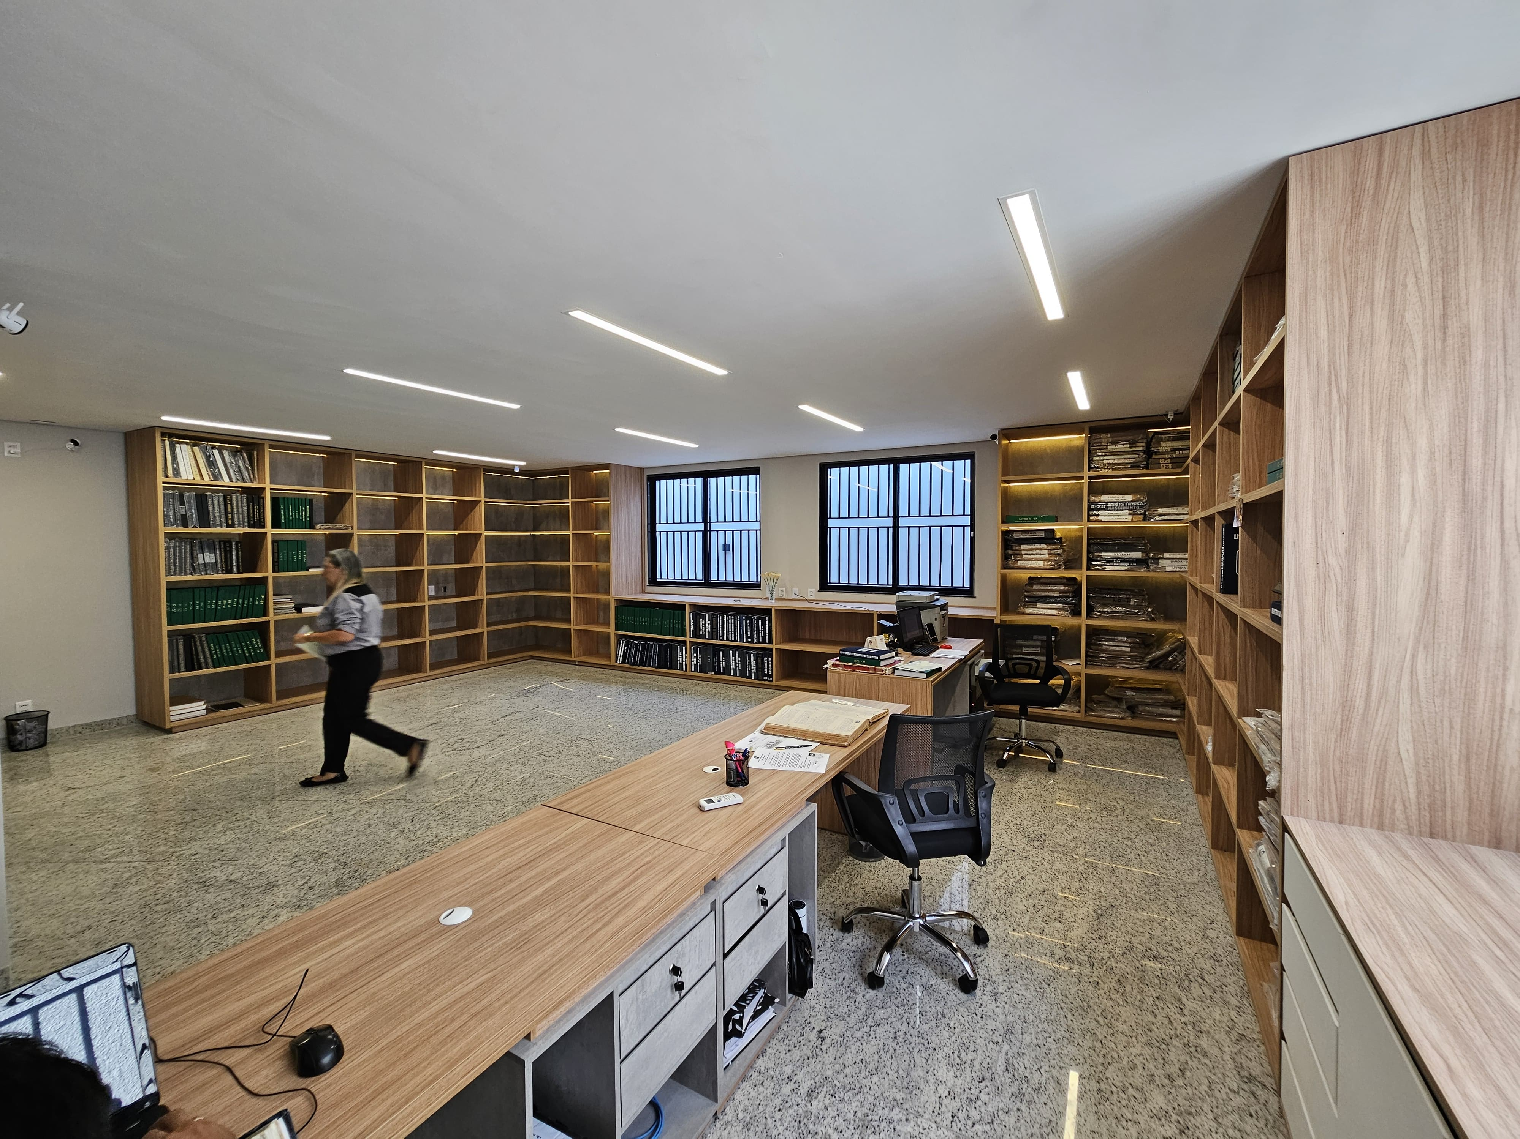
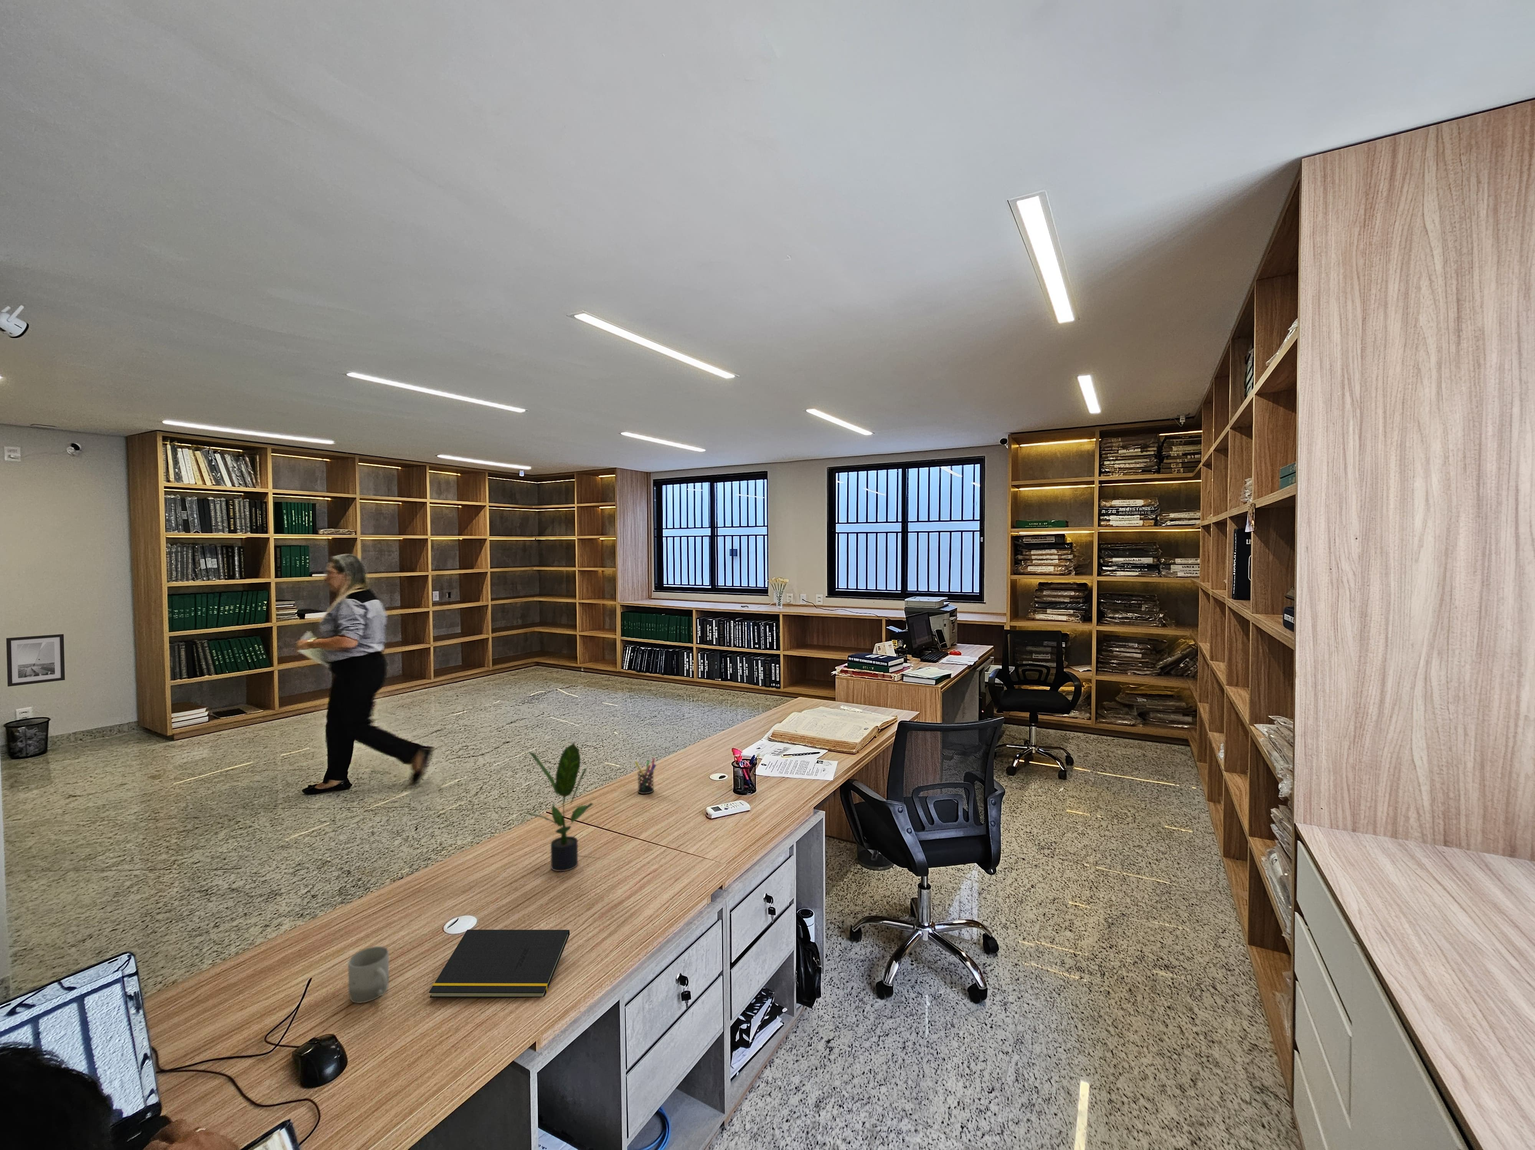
+ potted plant (556, 808)
+ notepad (504, 962)
+ pen holder (647, 774)
+ cup (372, 976)
+ wall art (36, 660)
